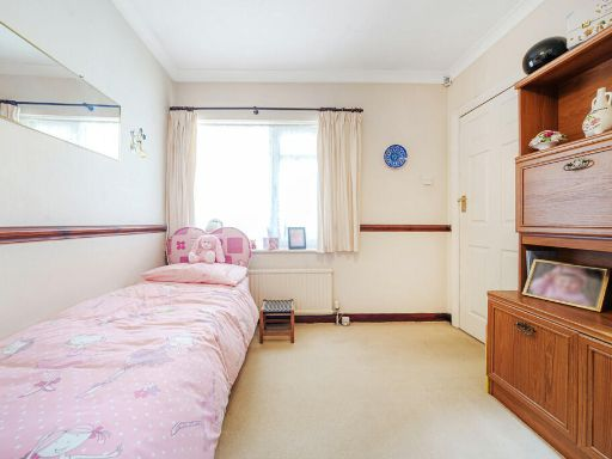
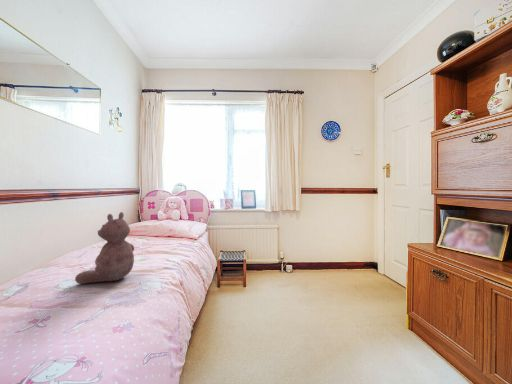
+ stuffed animal (107, 245)
